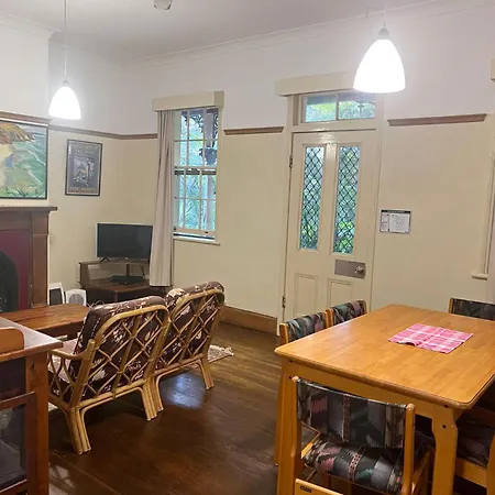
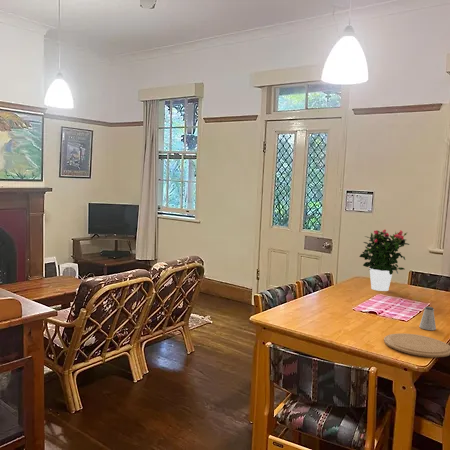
+ saltshaker (428, 317)
+ potted flower (383, 259)
+ plate (417, 343)
